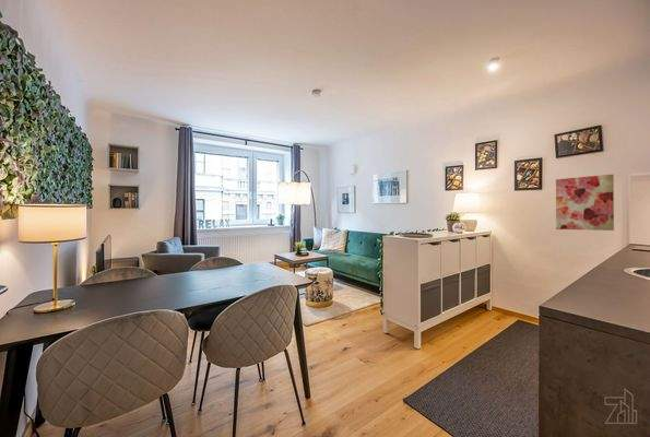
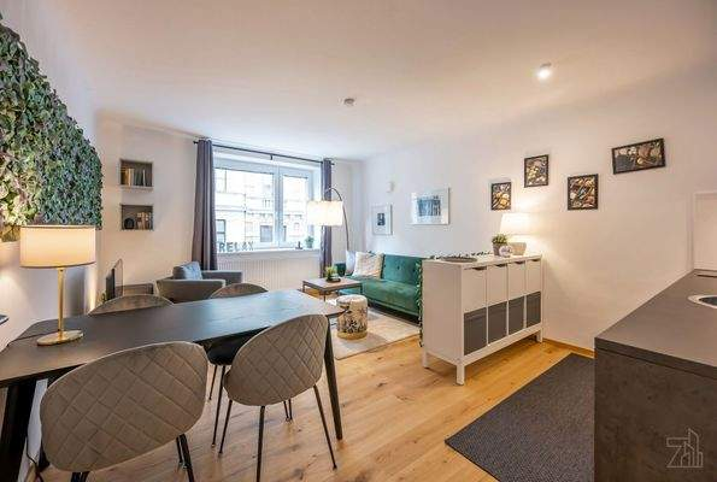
- wall art (582, 203)
